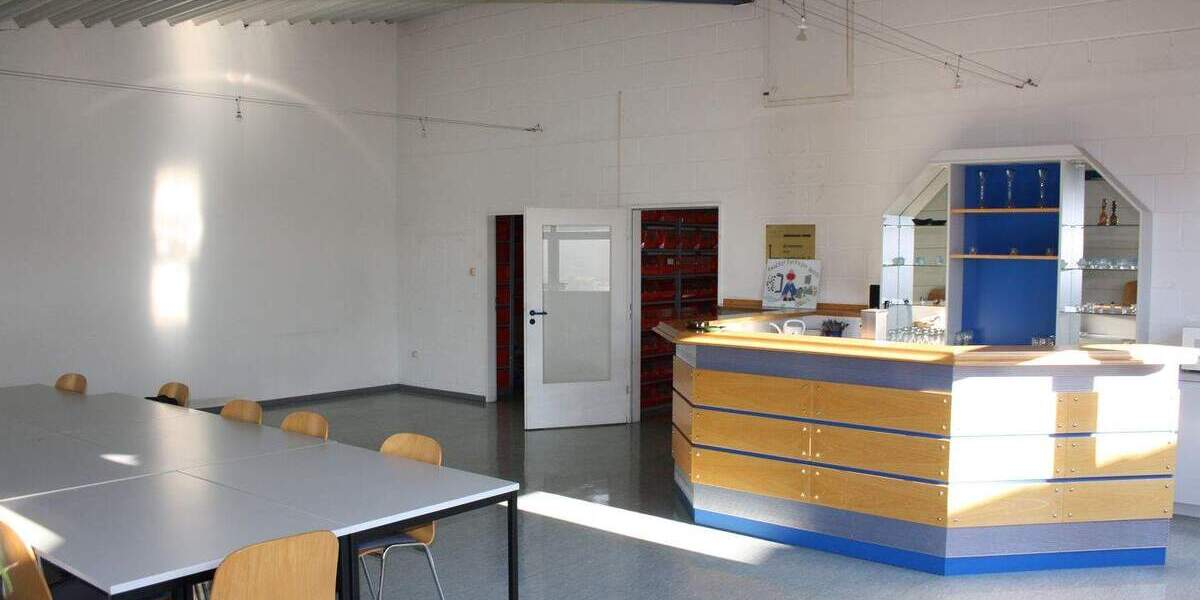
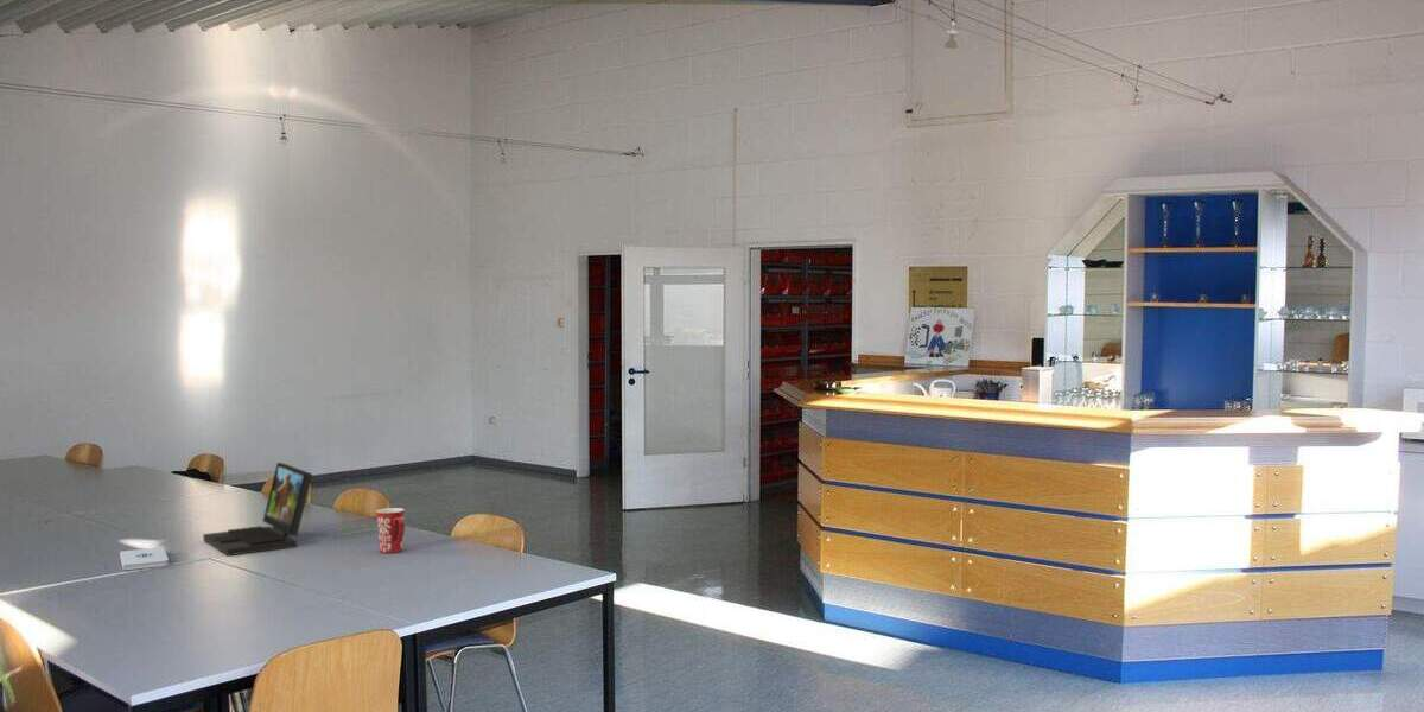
+ notepad (144, 558)
+ mug (393, 530)
+ laptop (266, 507)
